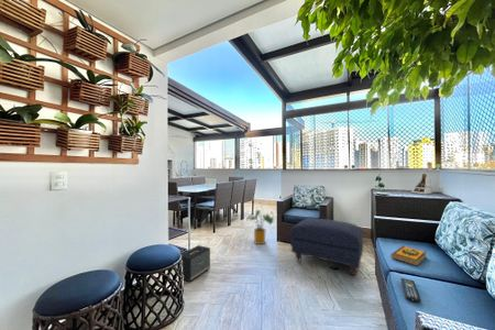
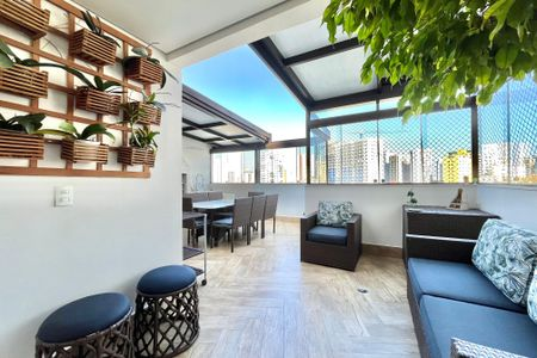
- ottoman (327, 241)
- hardback book (408, 254)
- speaker (194, 262)
- house plant (261, 226)
- remote control (409, 288)
